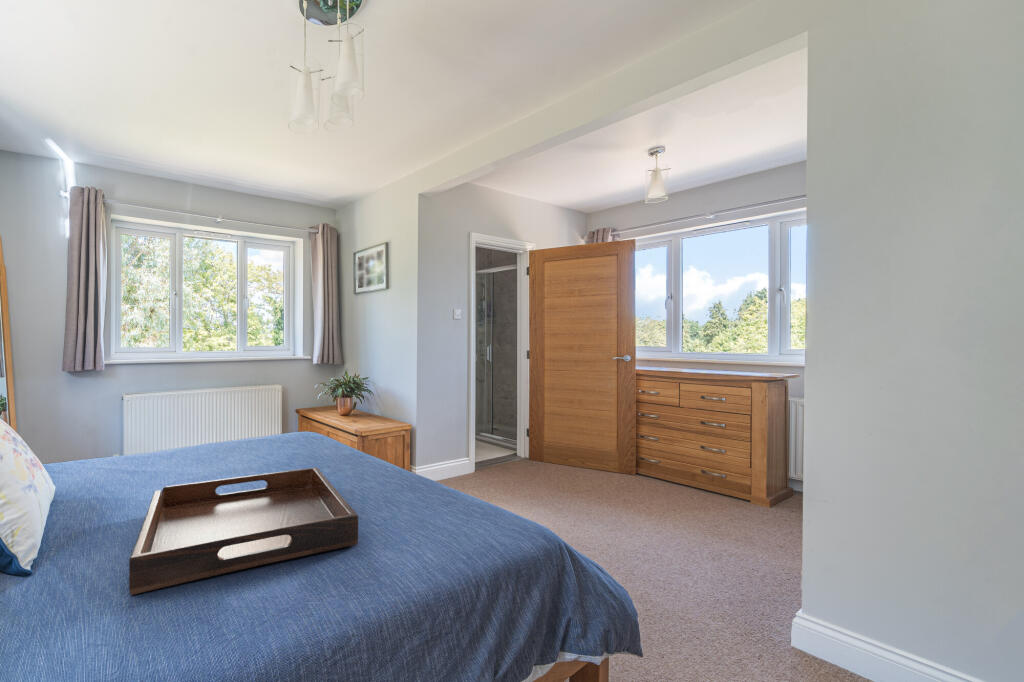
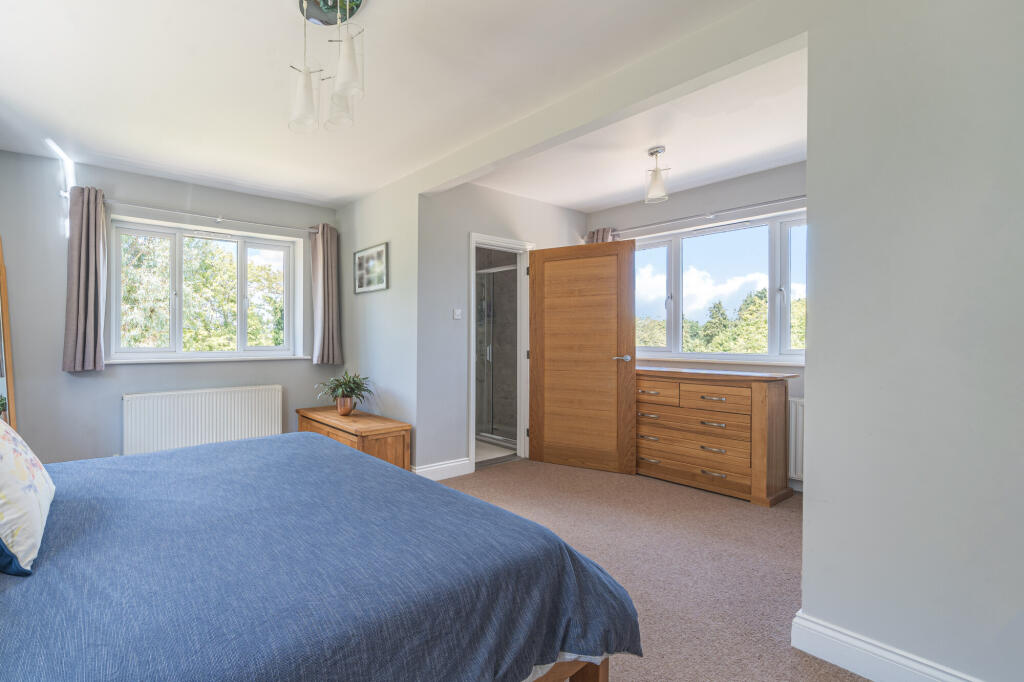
- serving tray (248, 513)
